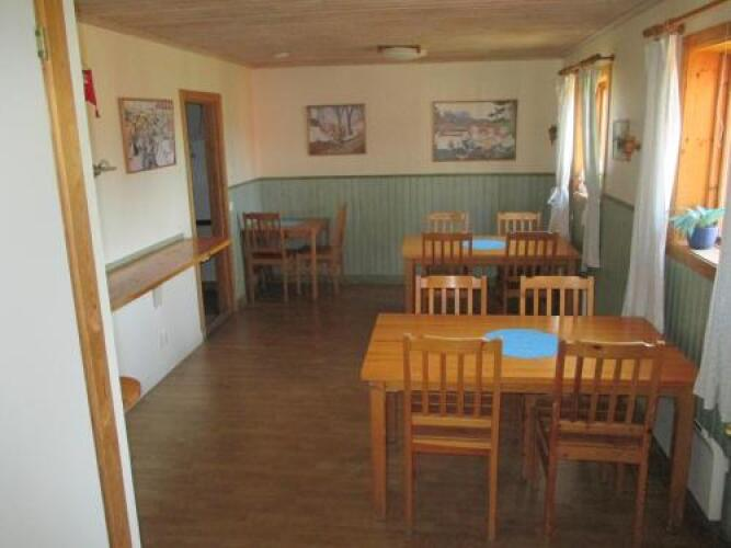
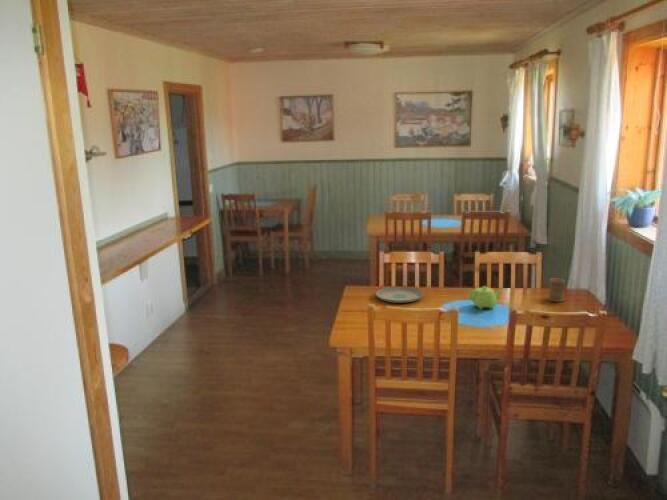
+ teapot (485, 297)
+ plate (399, 294)
+ mug (555, 289)
